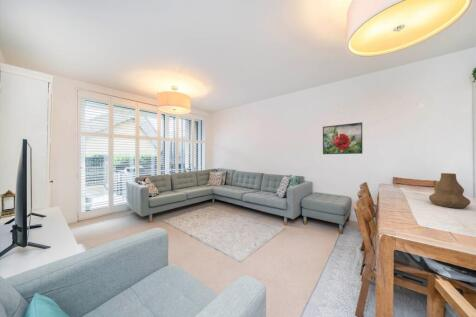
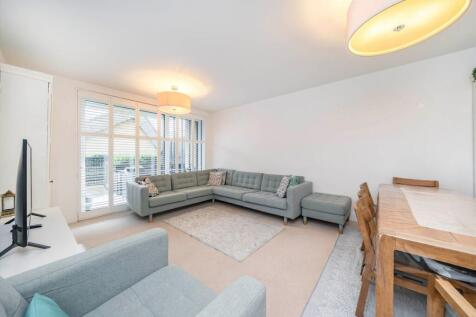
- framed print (341, 139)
- vase (448, 189)
